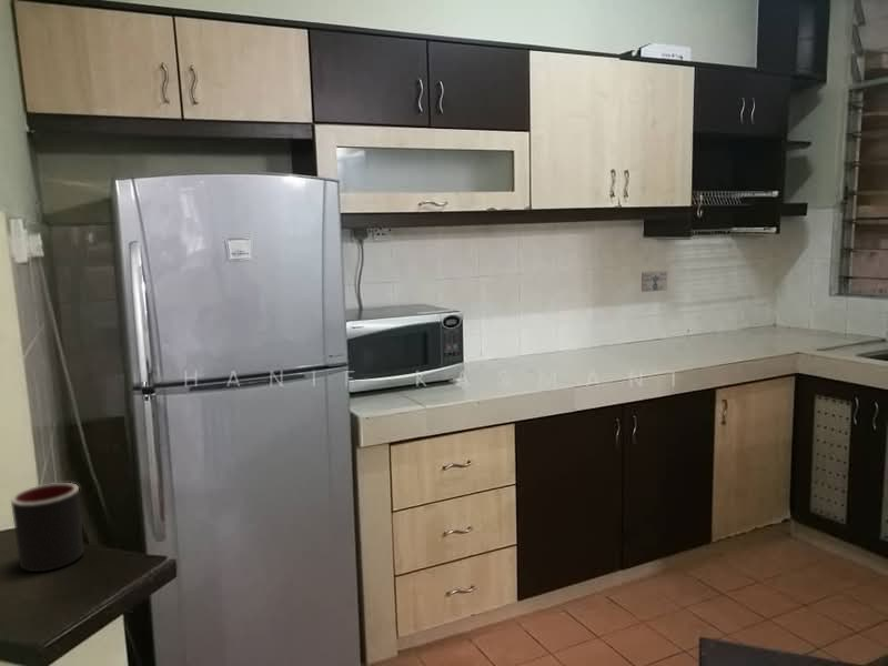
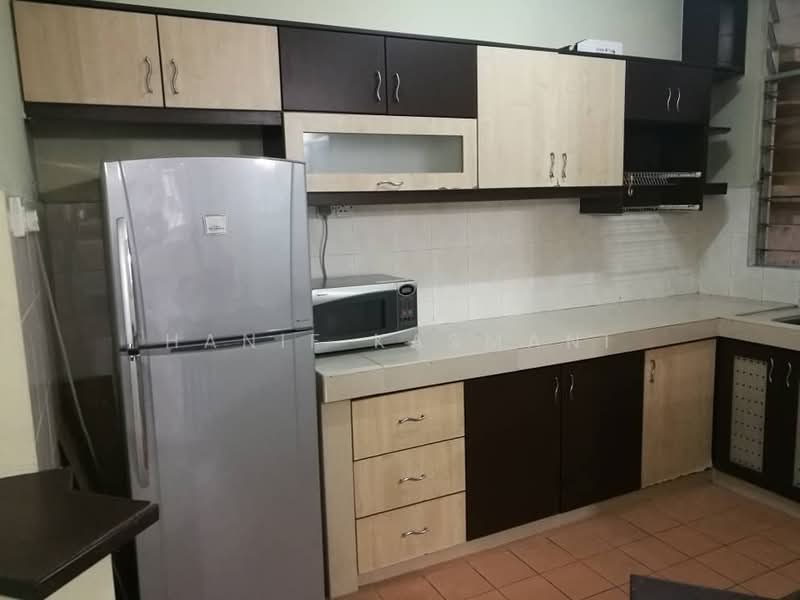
- ceramic tile (654, 281)
- mug (49, 523)
